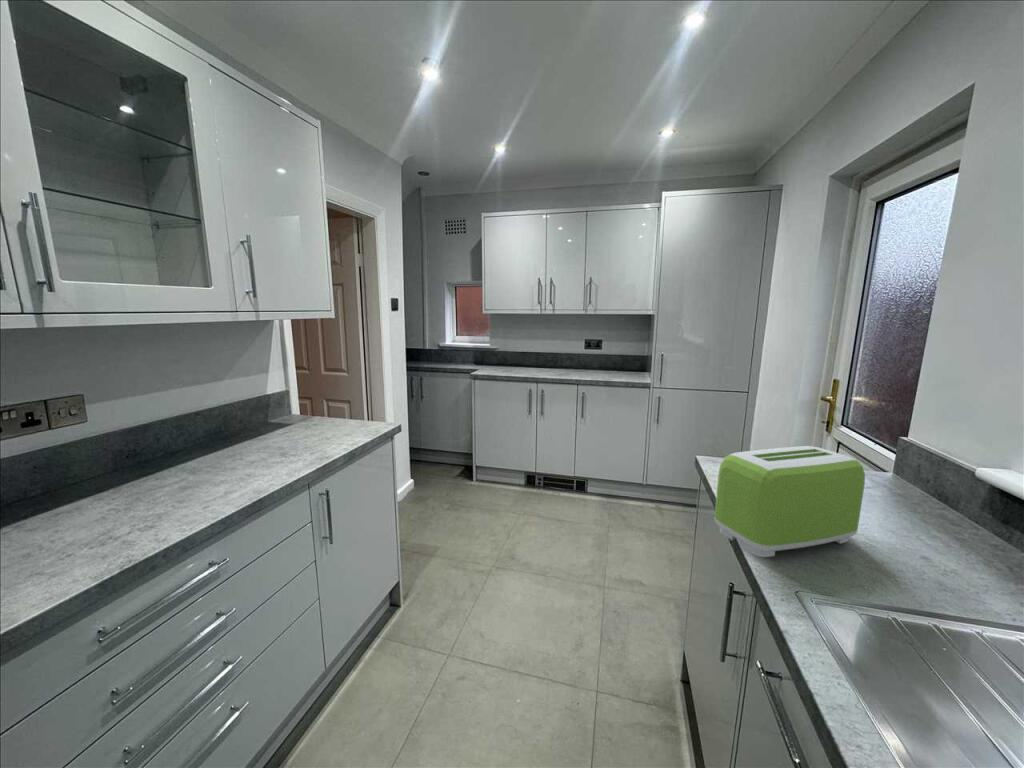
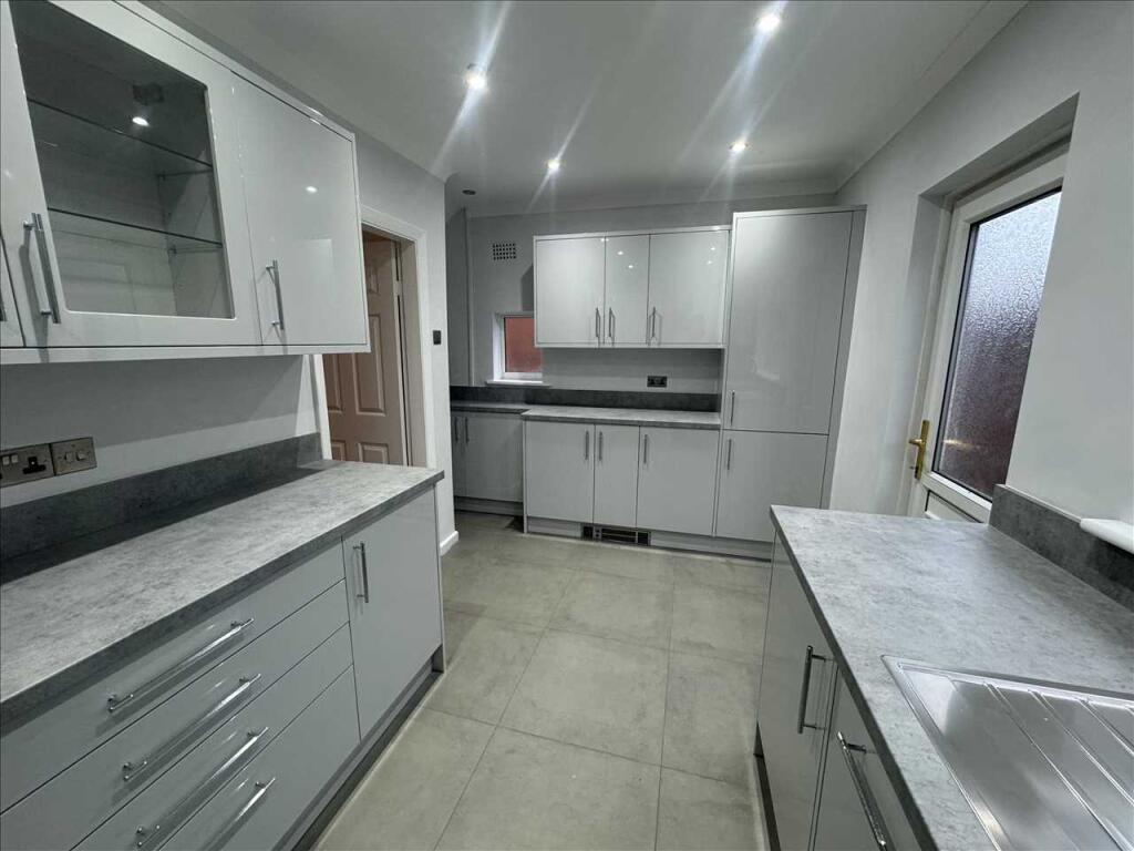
- toaster (787, 495)
